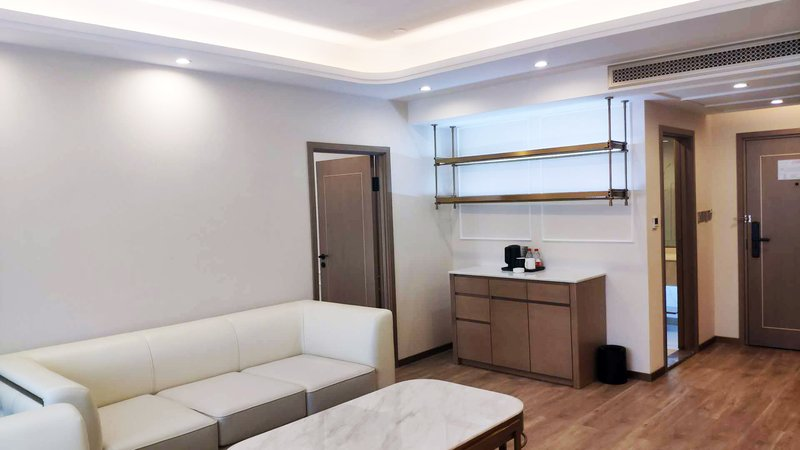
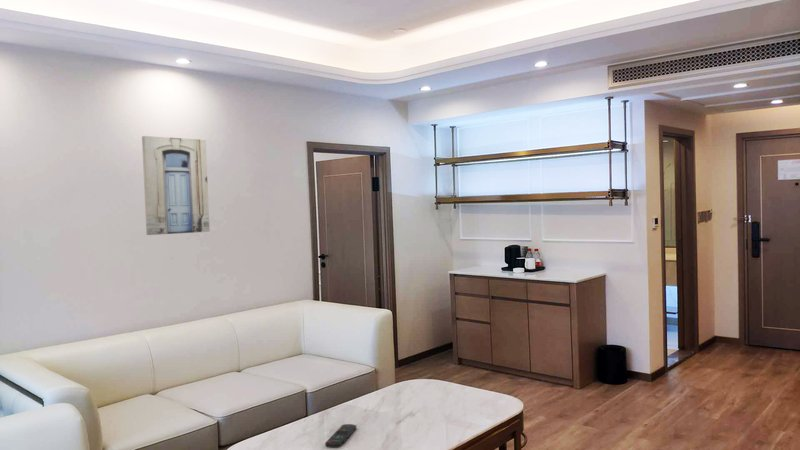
+ wall art (177, 185)
+ remote control (341, 435)
